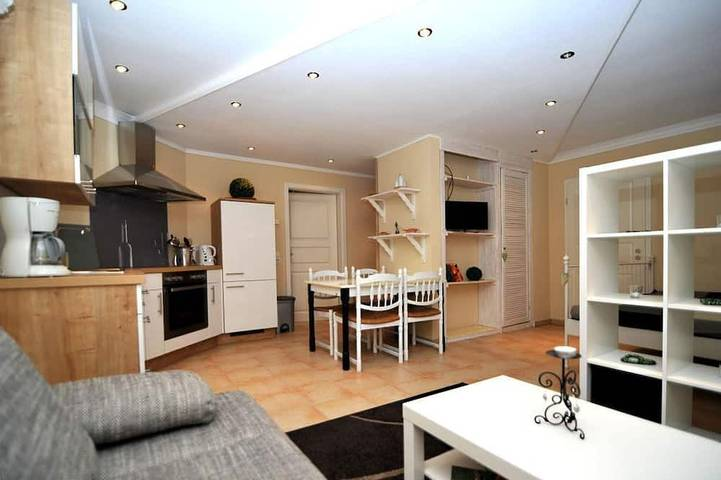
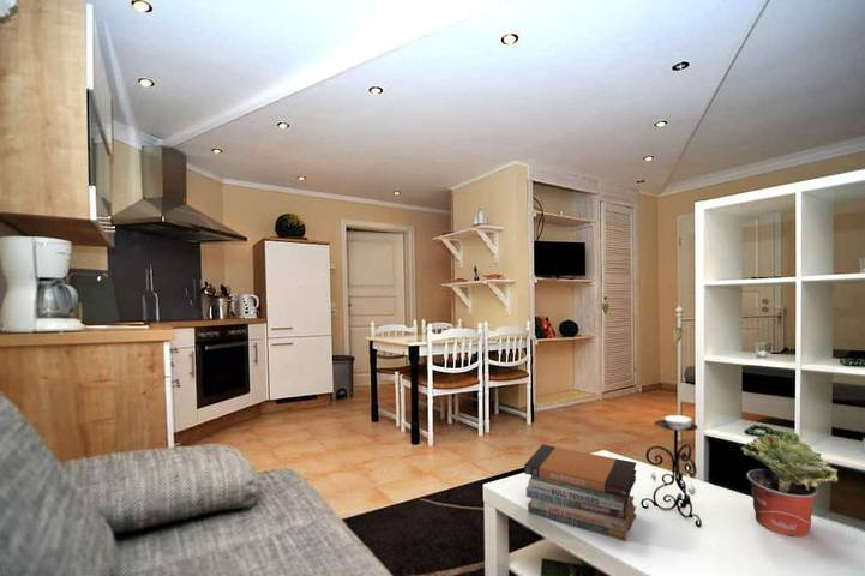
+ potted plant (789, 480)
+ book stack (579, 487)
